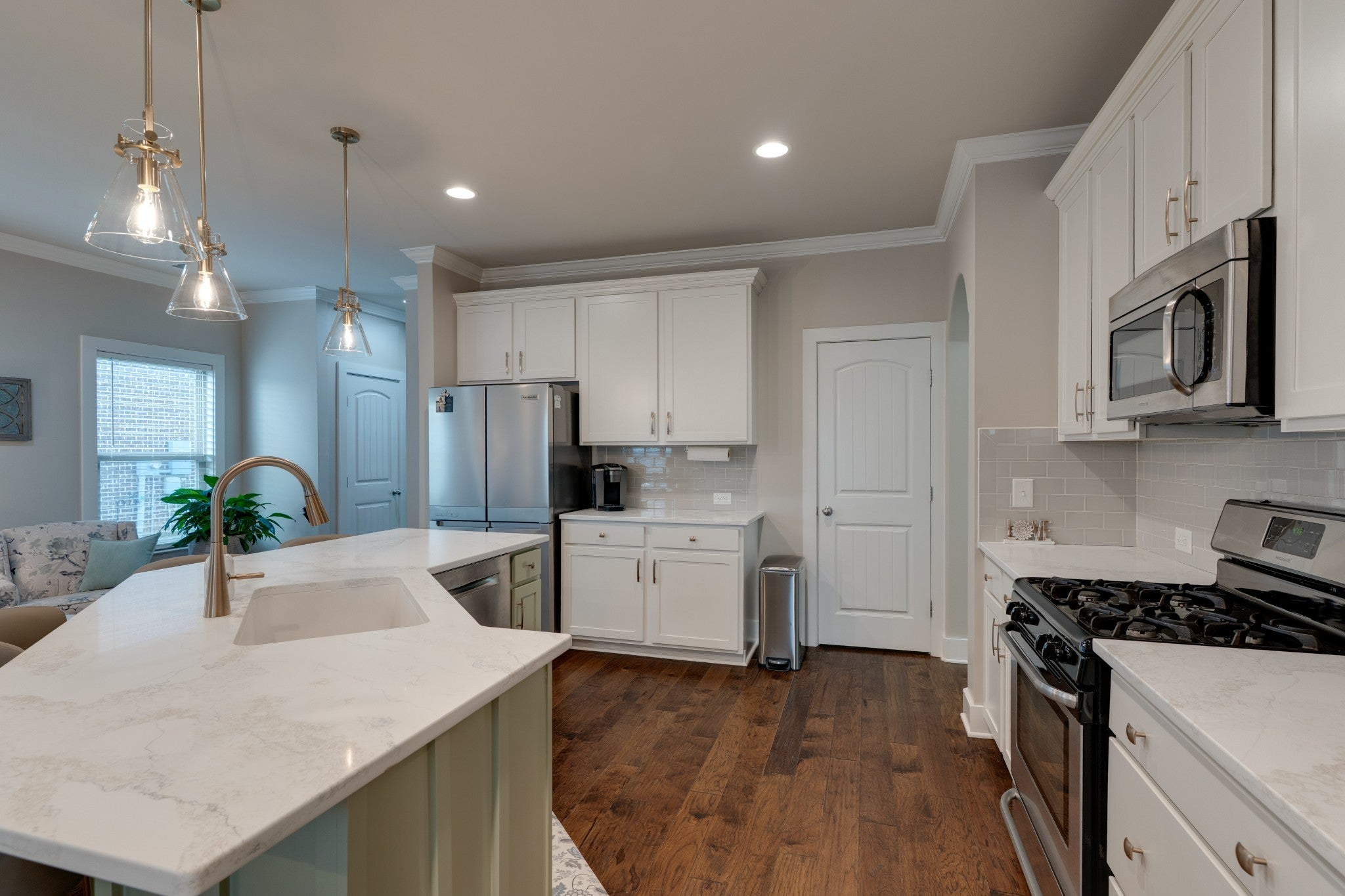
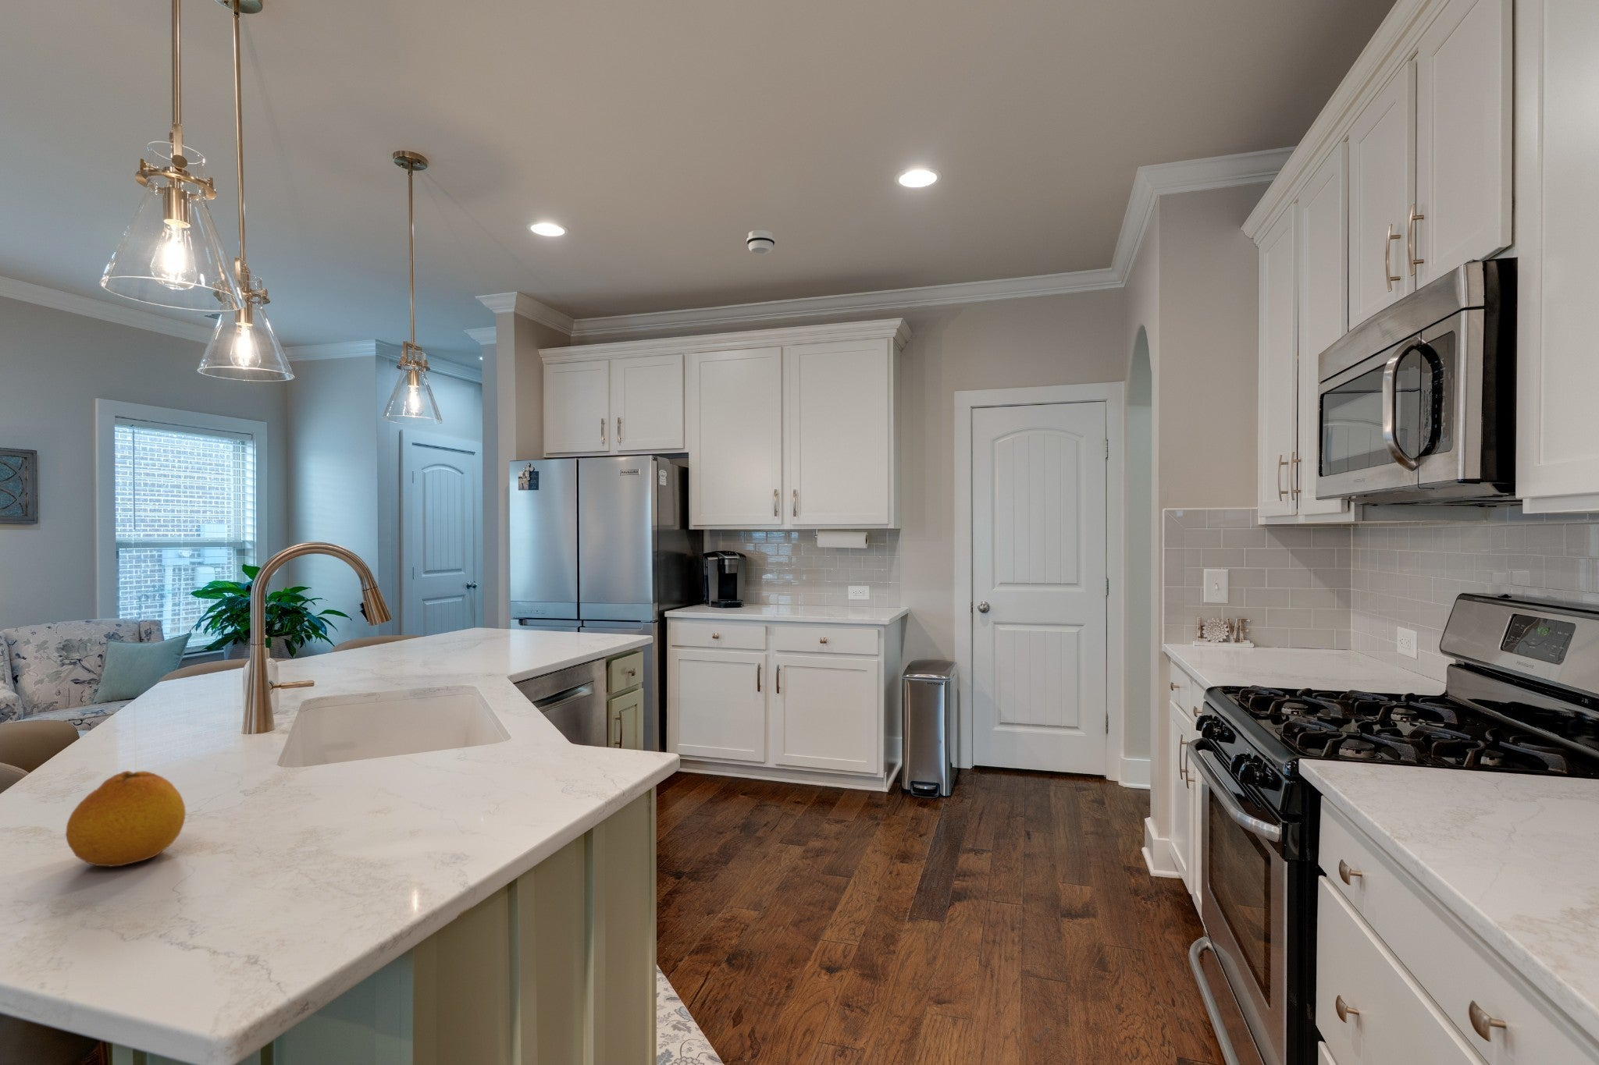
+ smoke detector (761, 241)
+ fruit (128, 814)
